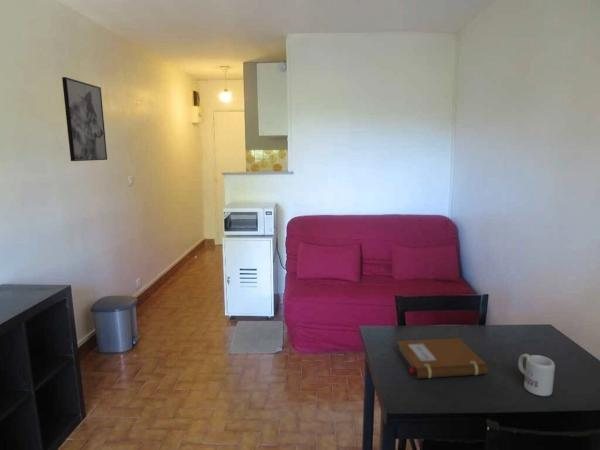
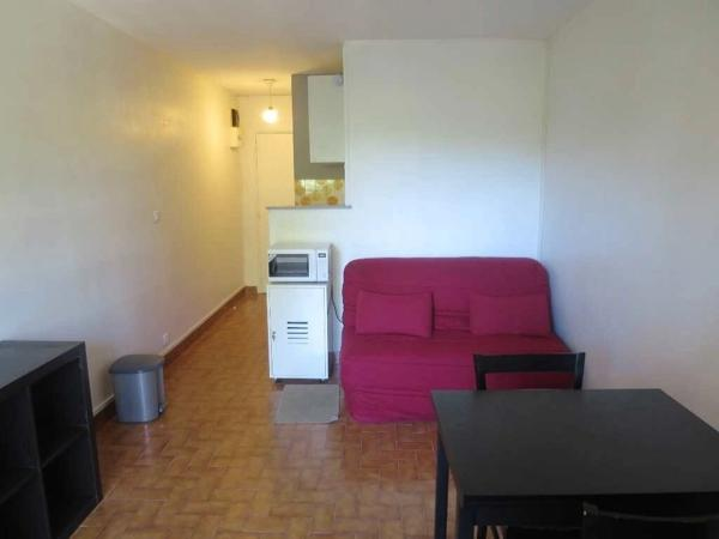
- wall art (86, 122)
- mug (533, 371)
- notebook (437, 357)
